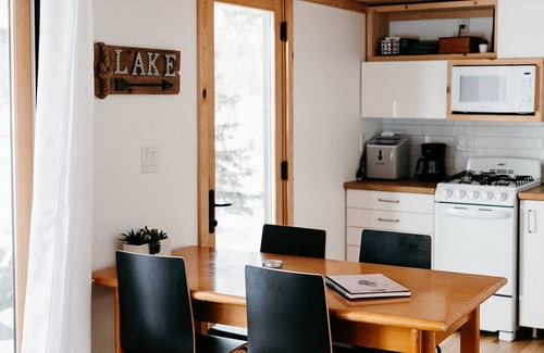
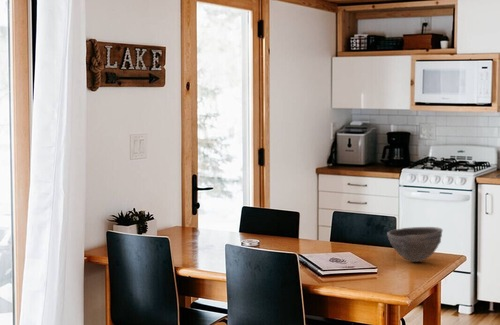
+ bowl (414, 245)
